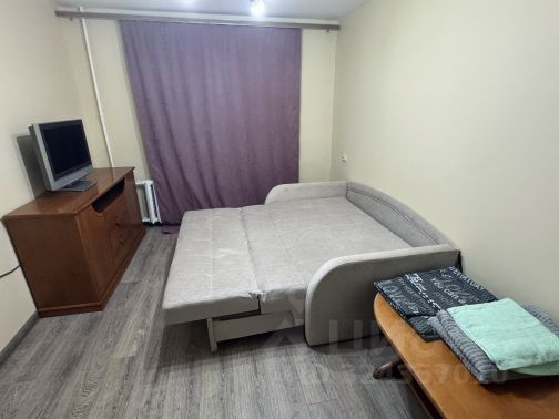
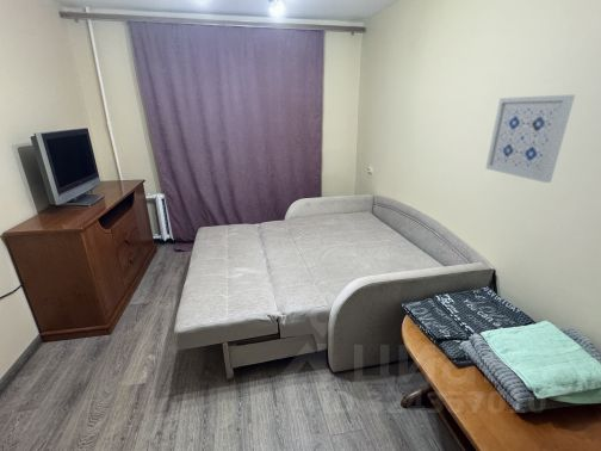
+ wall art (523, 137)
